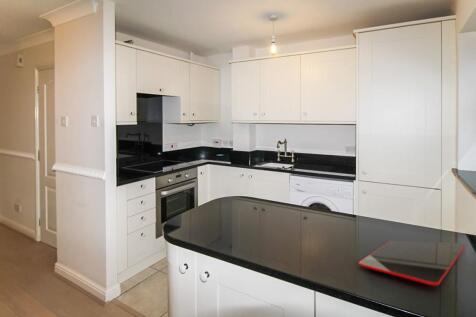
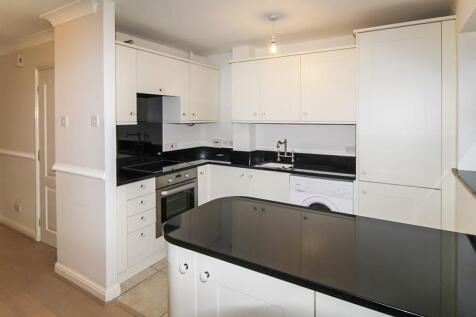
- cutting board (416, 253)
